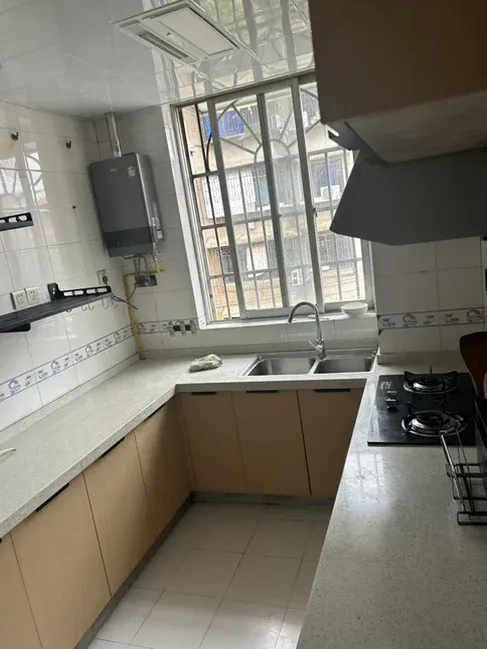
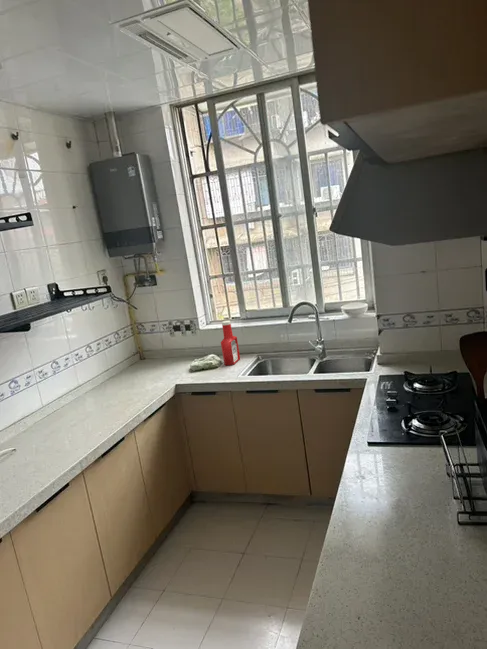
+ soap bottle (229, 341)
